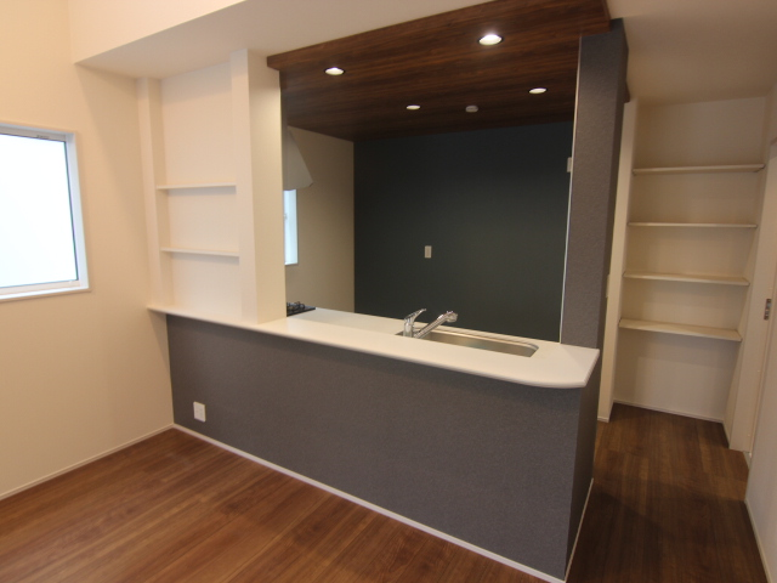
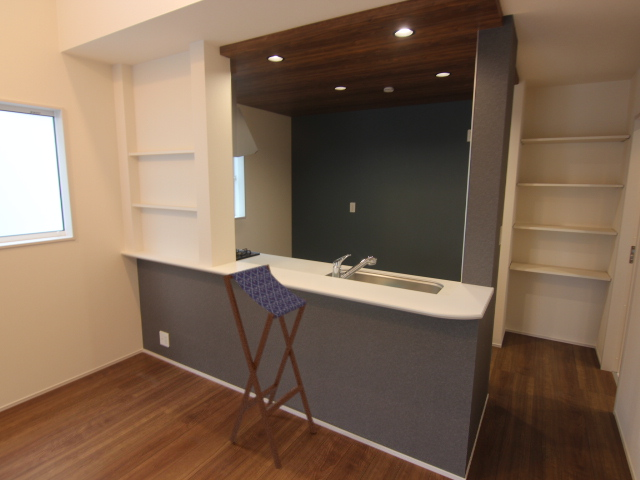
+ stool (281, 361)
